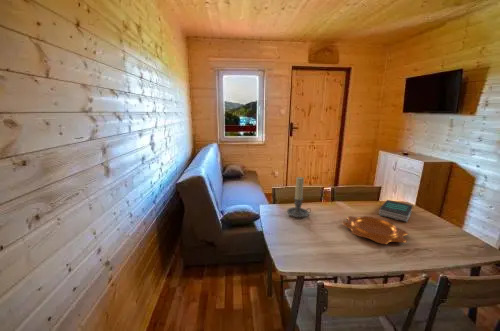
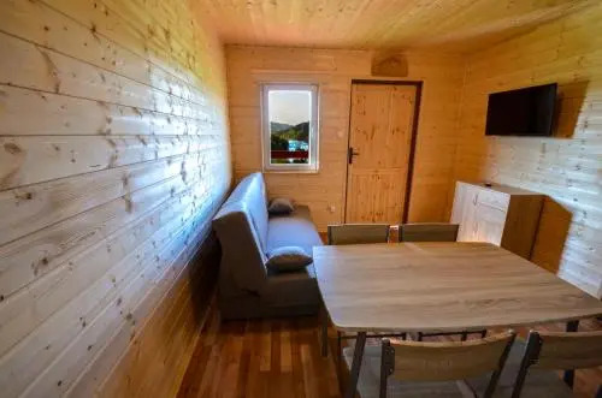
- decorative bowl (374, 228)
- book (396, 210)
- candle holder (300, 196)
